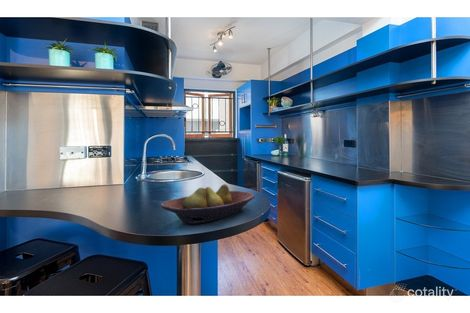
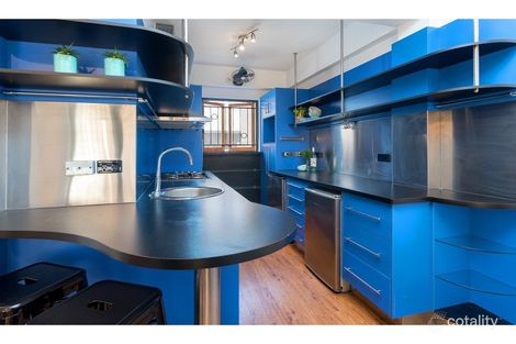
- fruit bowl (212, 200)
